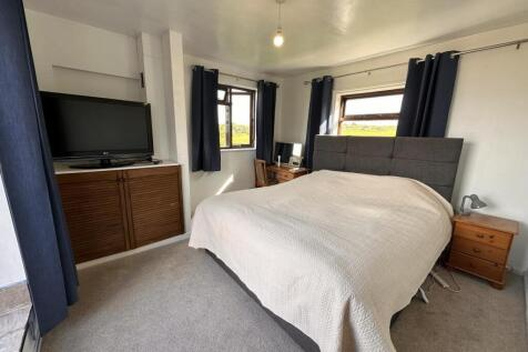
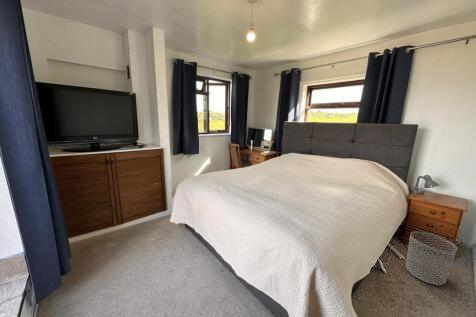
+ waste bin (428, 257)
